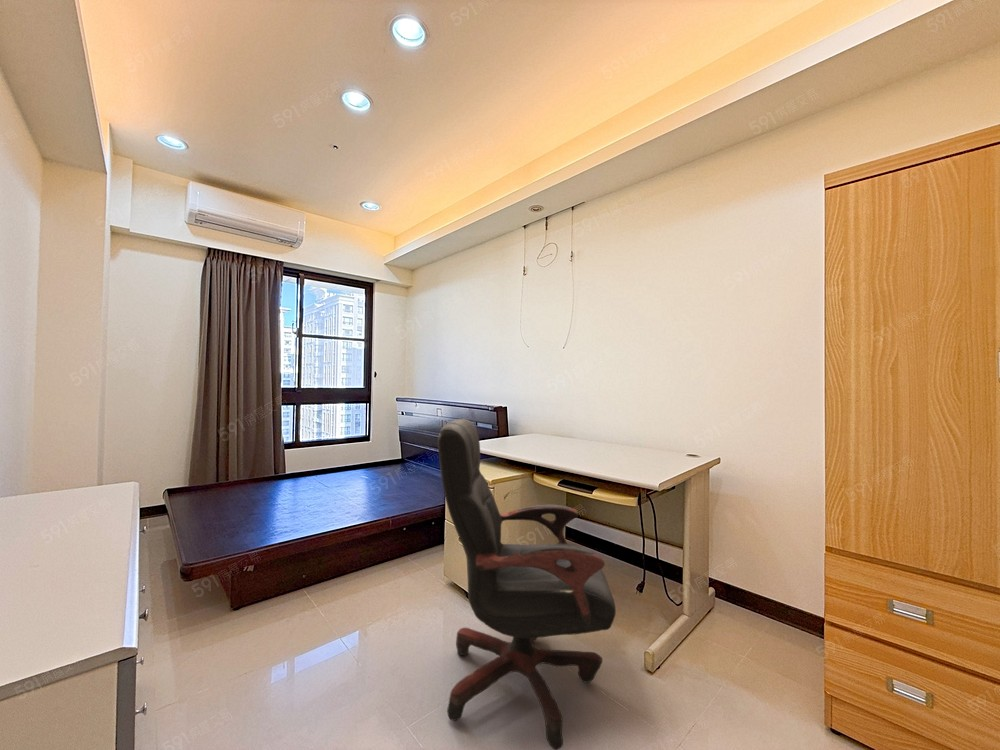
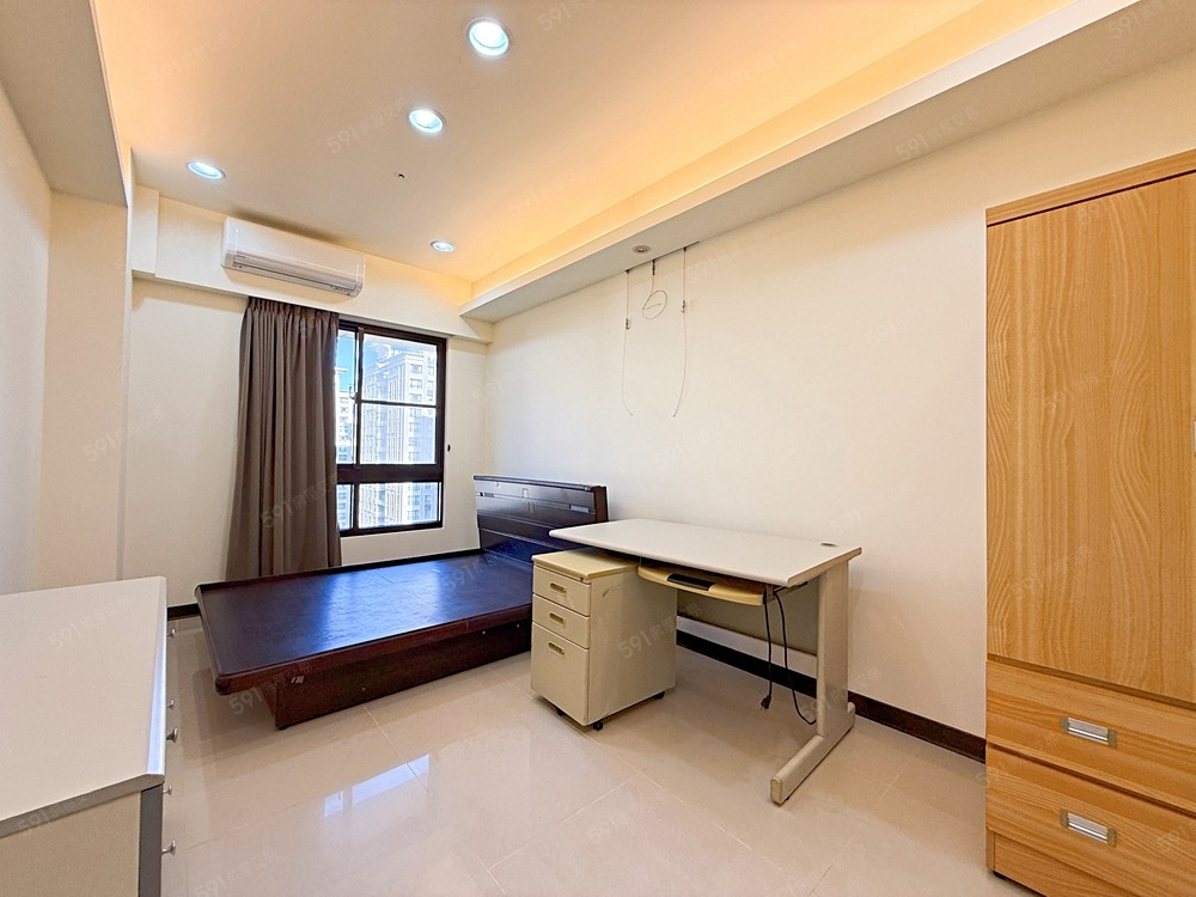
- office chair (526, 549)
